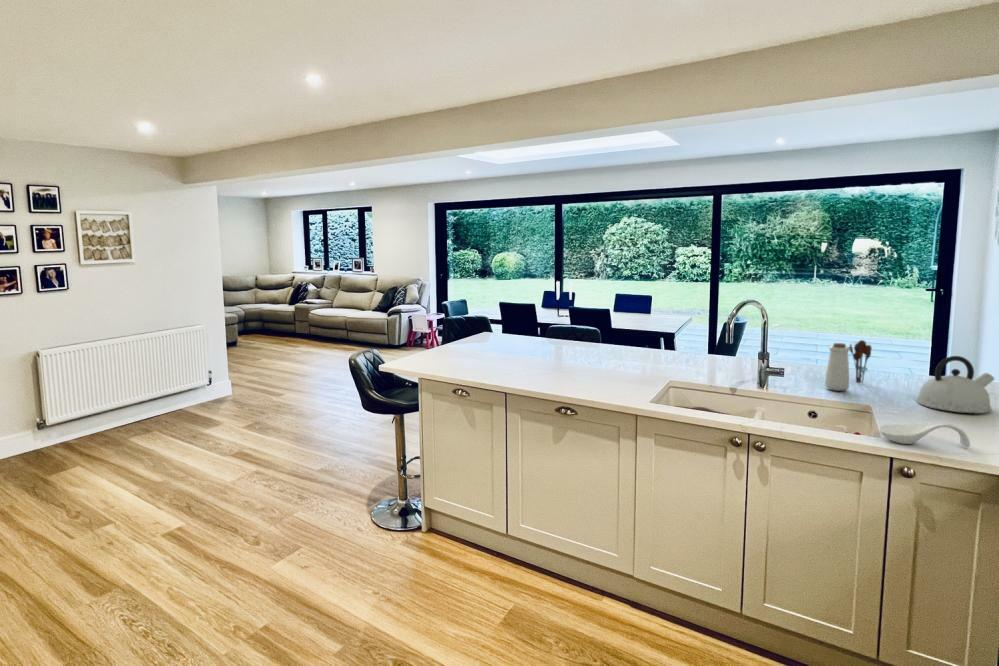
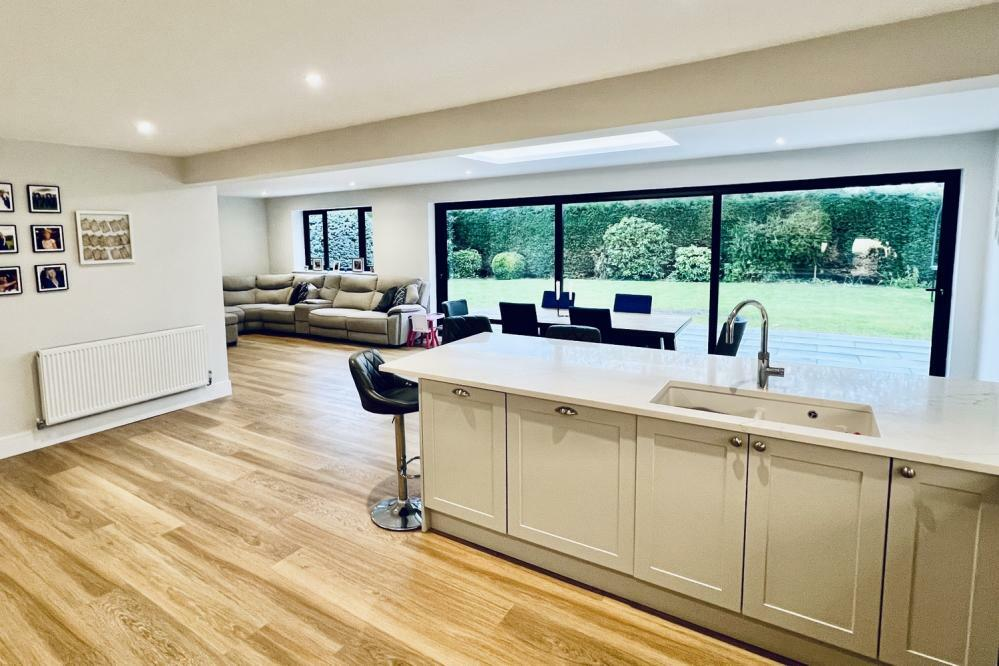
- utensil holder (860, 361)
- spoon rest (922, 432)
- bottle (838, 366)
- kettle (957, 381)
